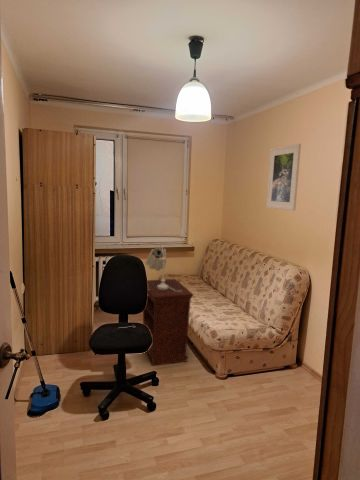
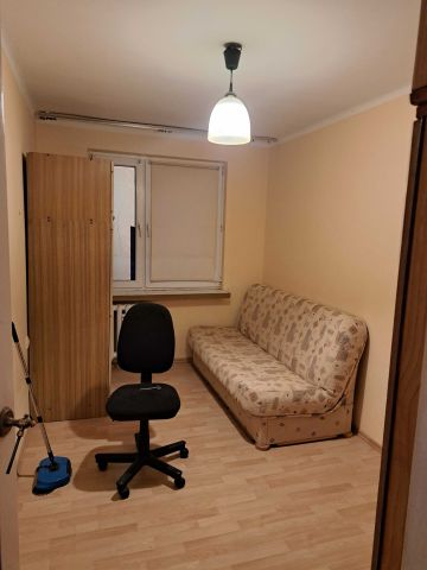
- table lamp (162, 264)
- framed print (282, 178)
- nightstand (164, 320)
